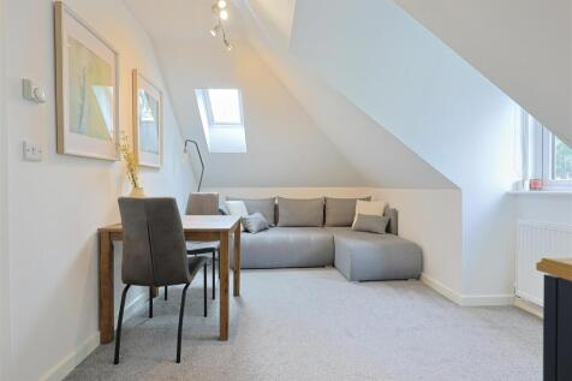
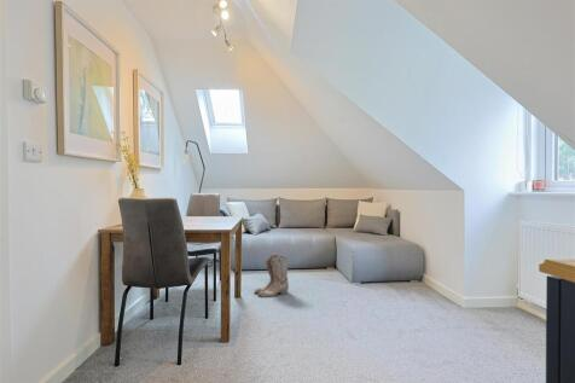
+ boots (271, 273)
